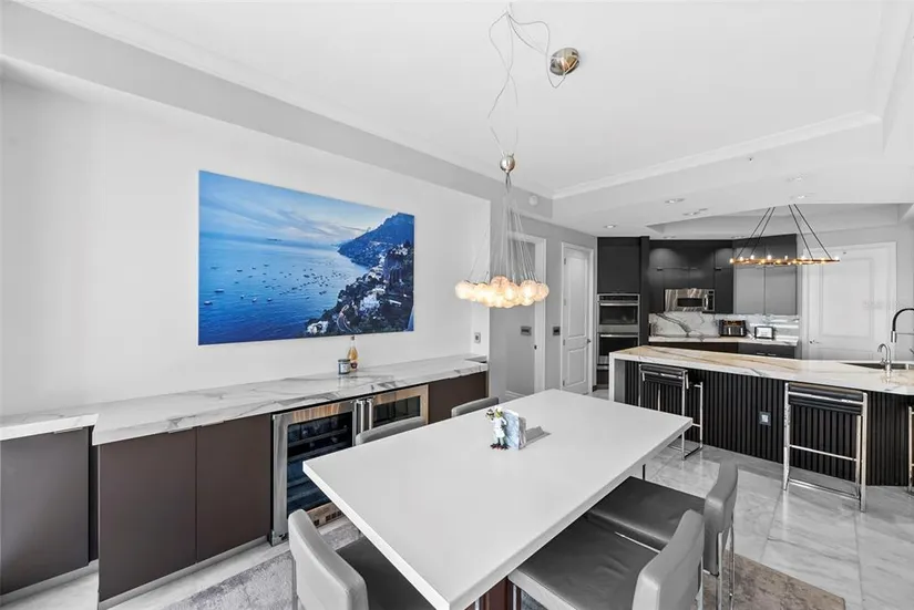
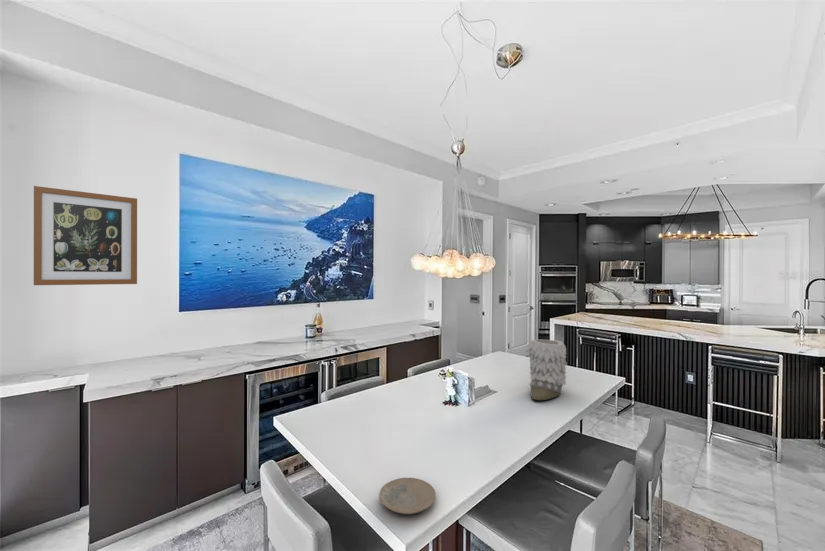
+ wall art (89, 238)
+ vase (544, 367)
+ plate (407, 497)
